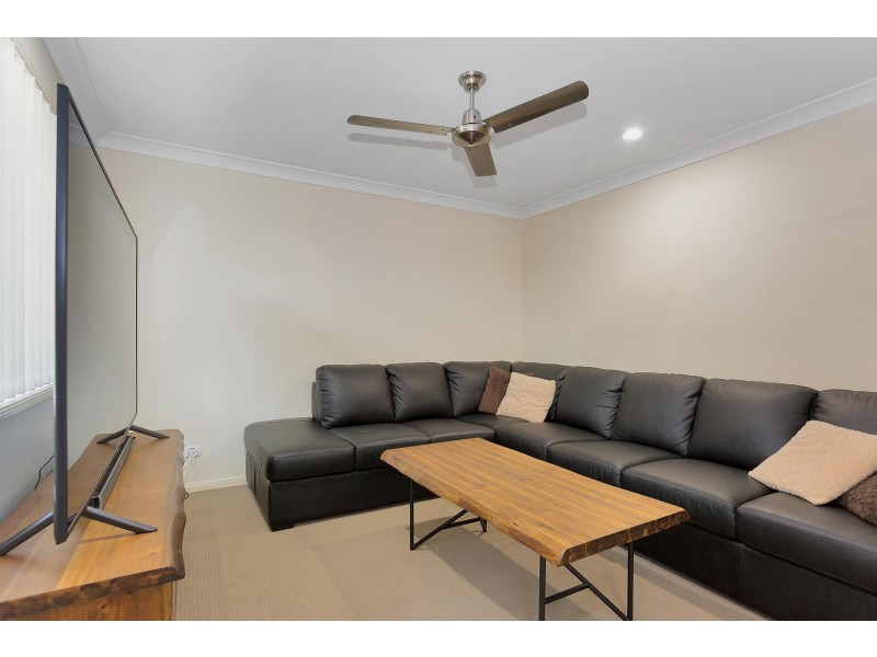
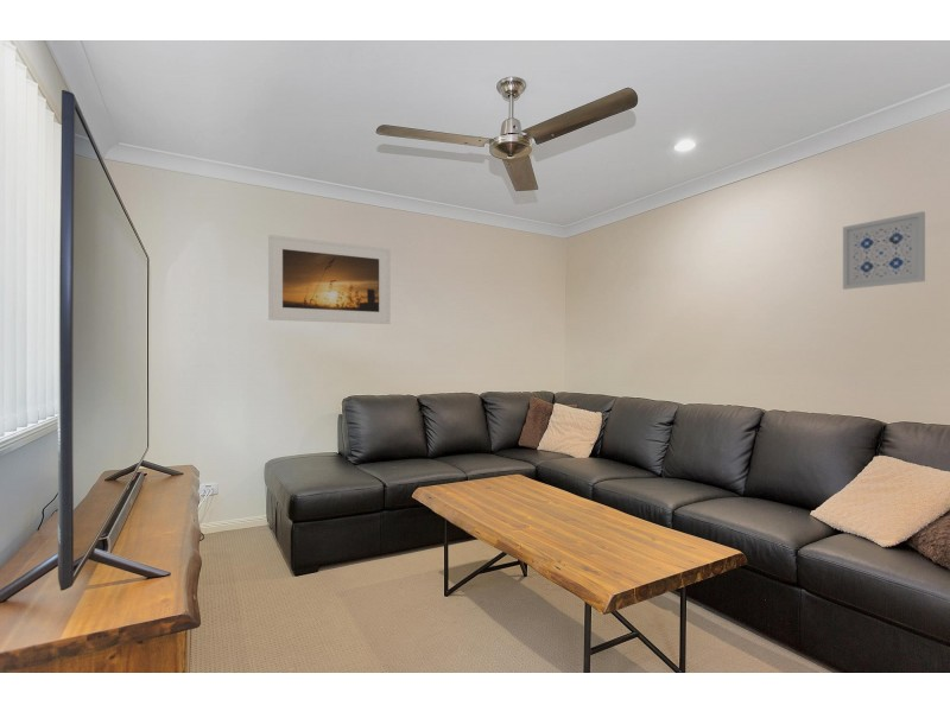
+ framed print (332, 281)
+ wall art (881, 252)
